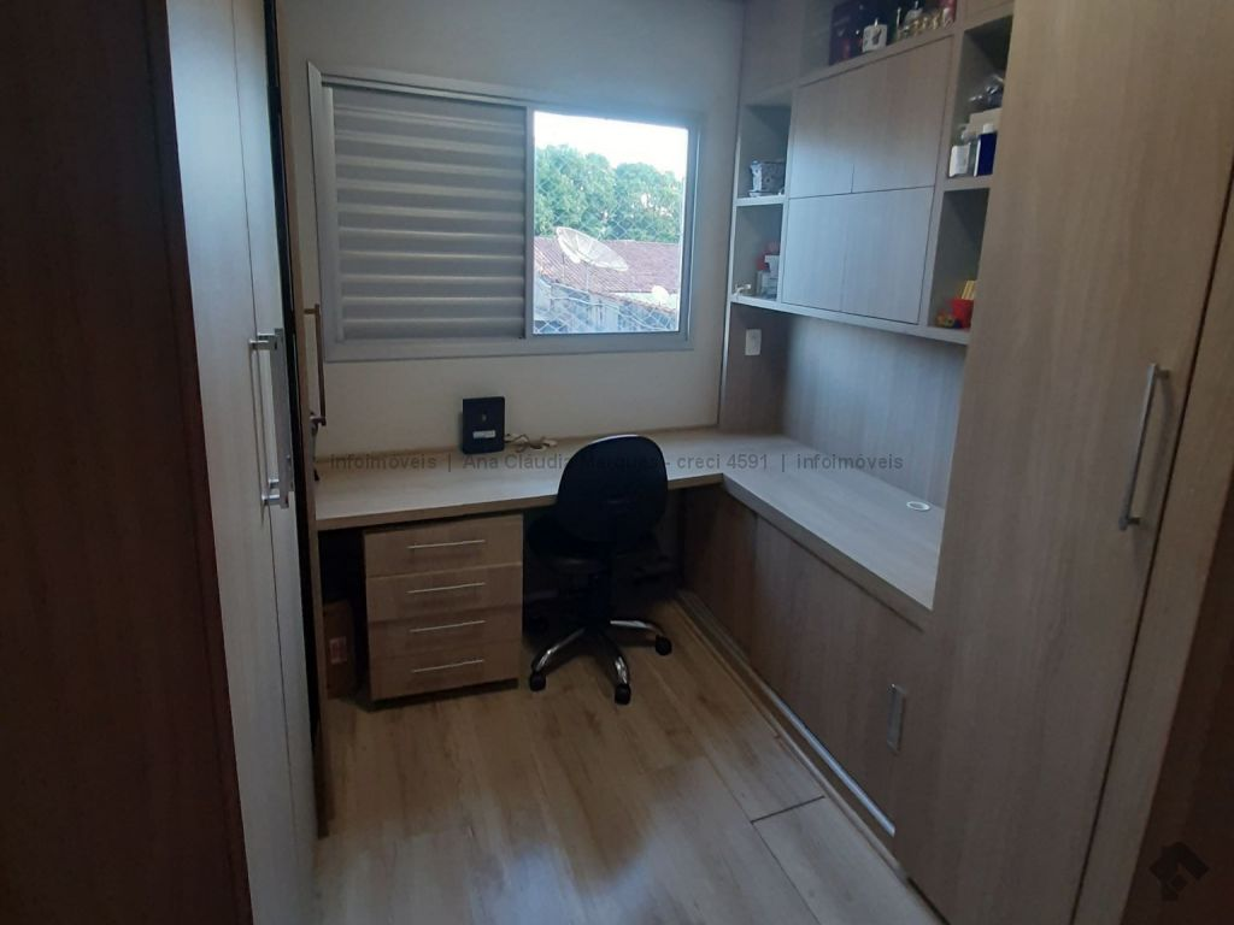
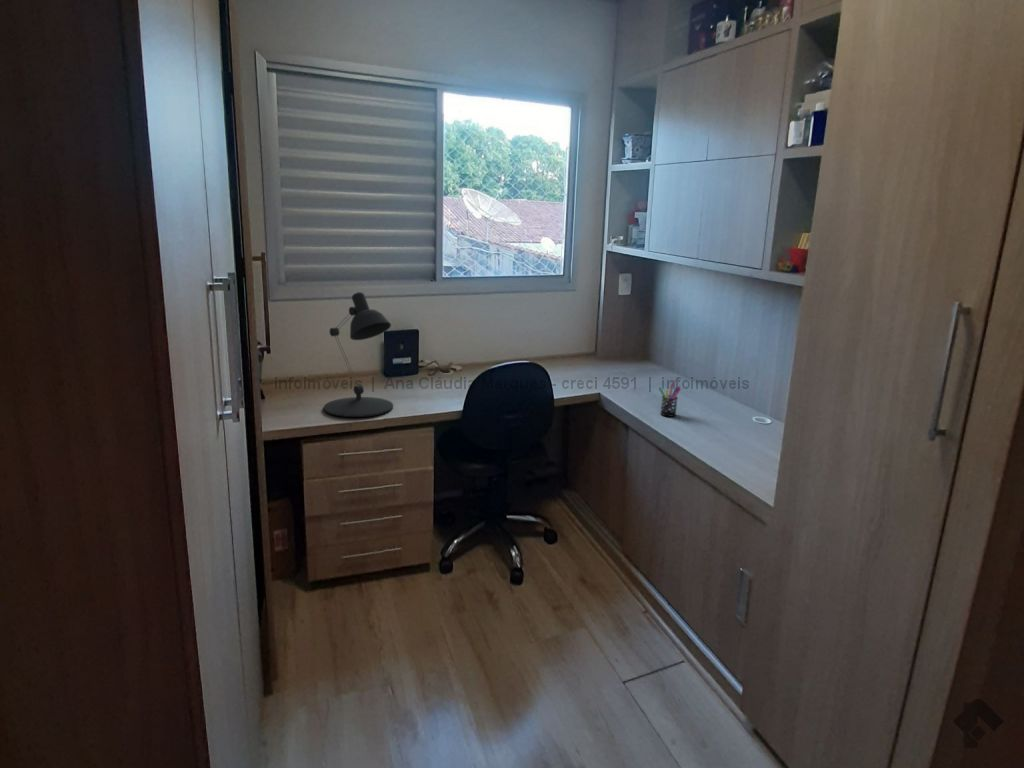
+ desk lamp (356, 339)
+ pen holder (667, 398)
